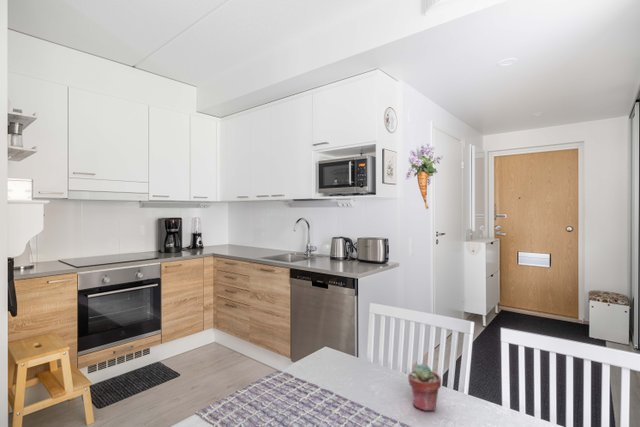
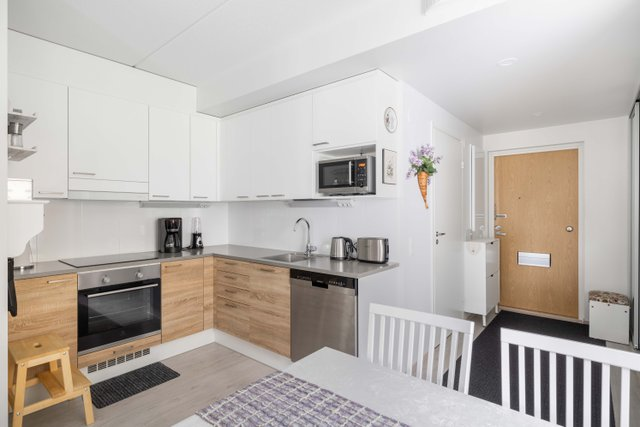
- potted succulent (424, 384)
